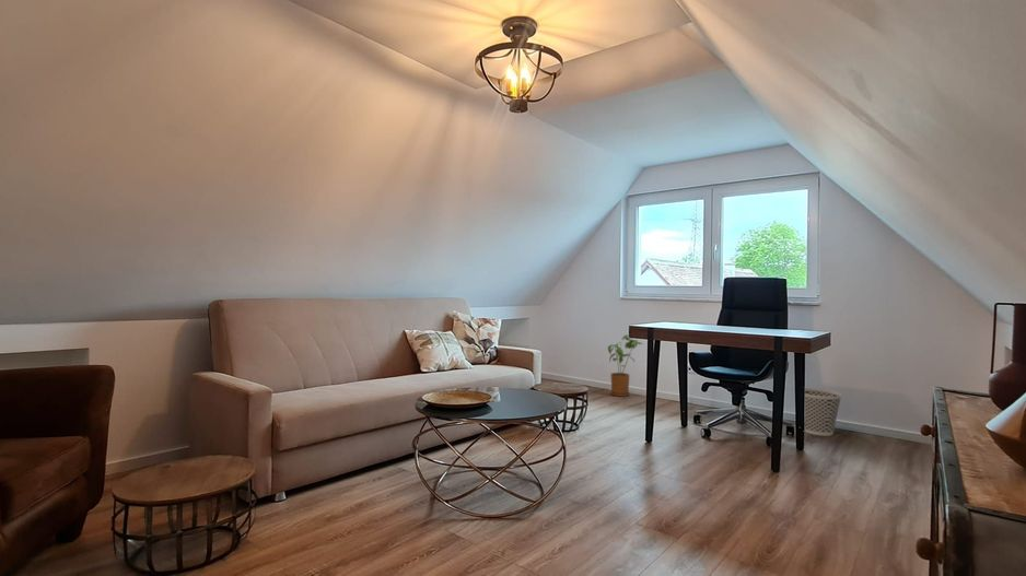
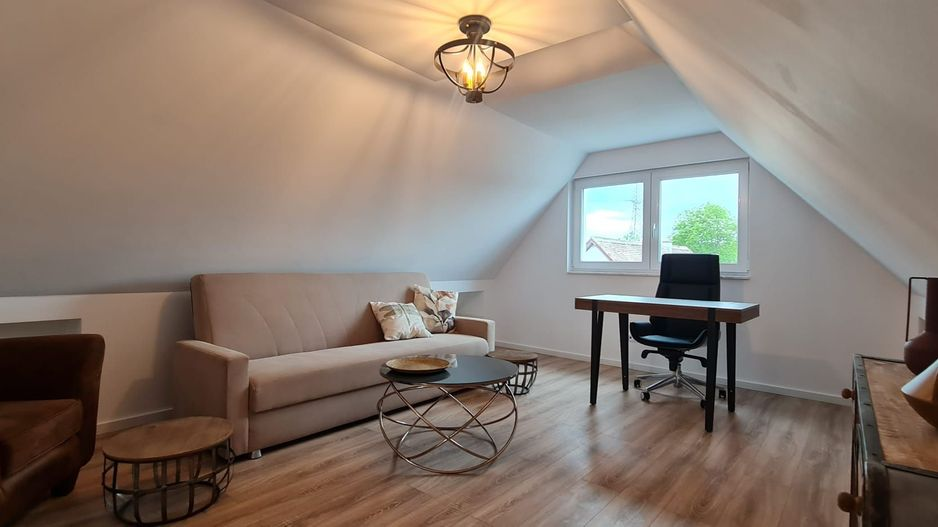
- wastebasket (817, 411)
- house plant (622, 365)
